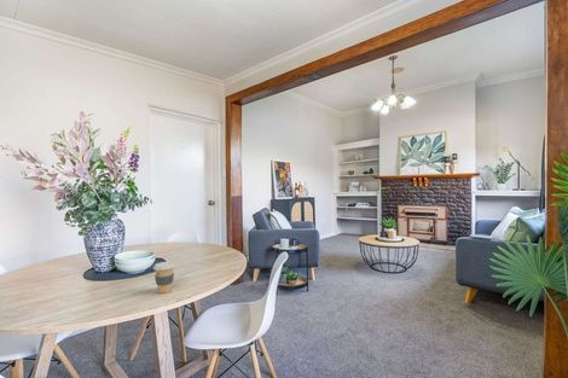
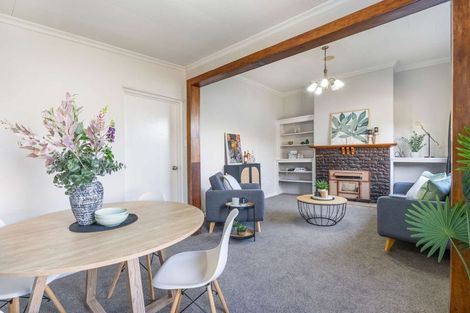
- coffee cup (164, 277)
